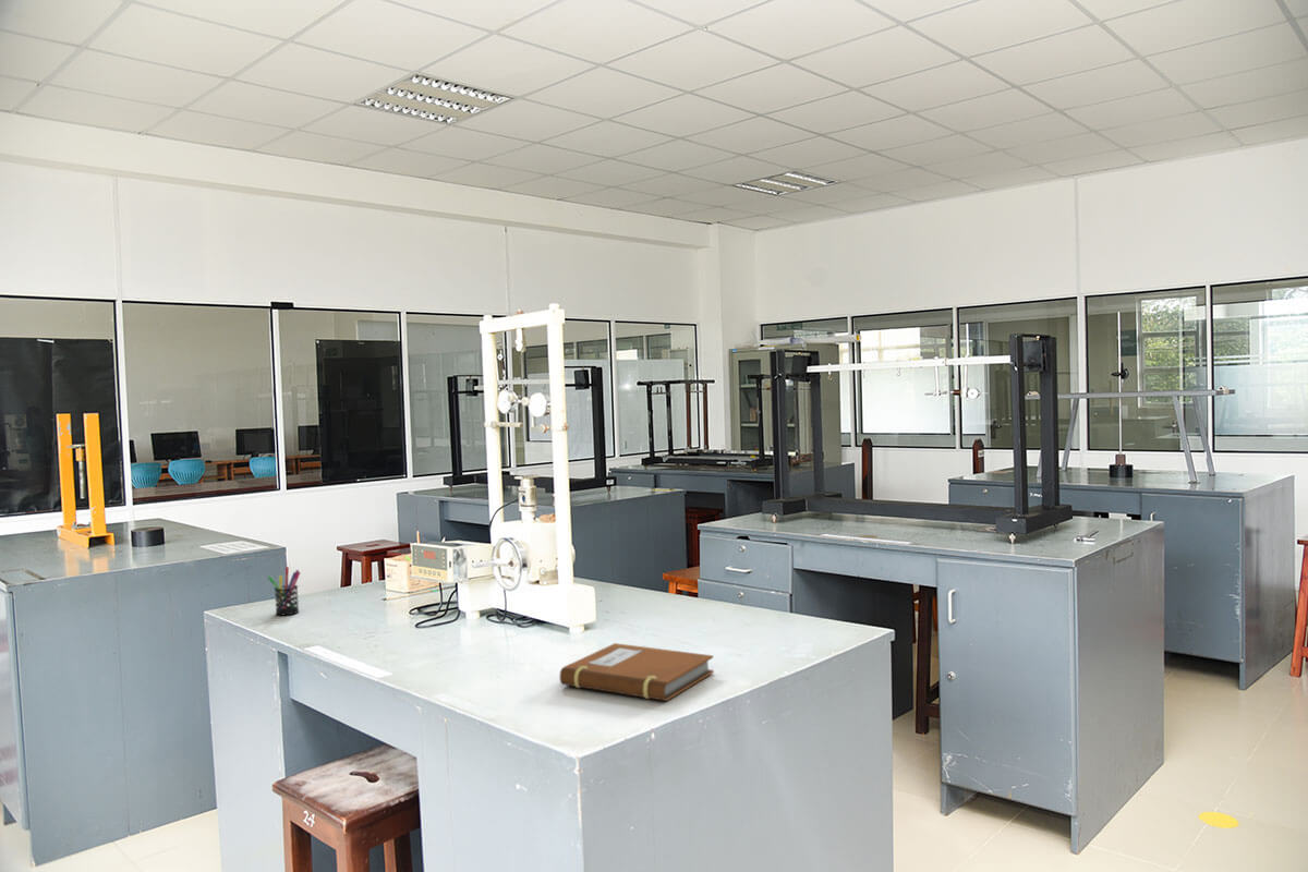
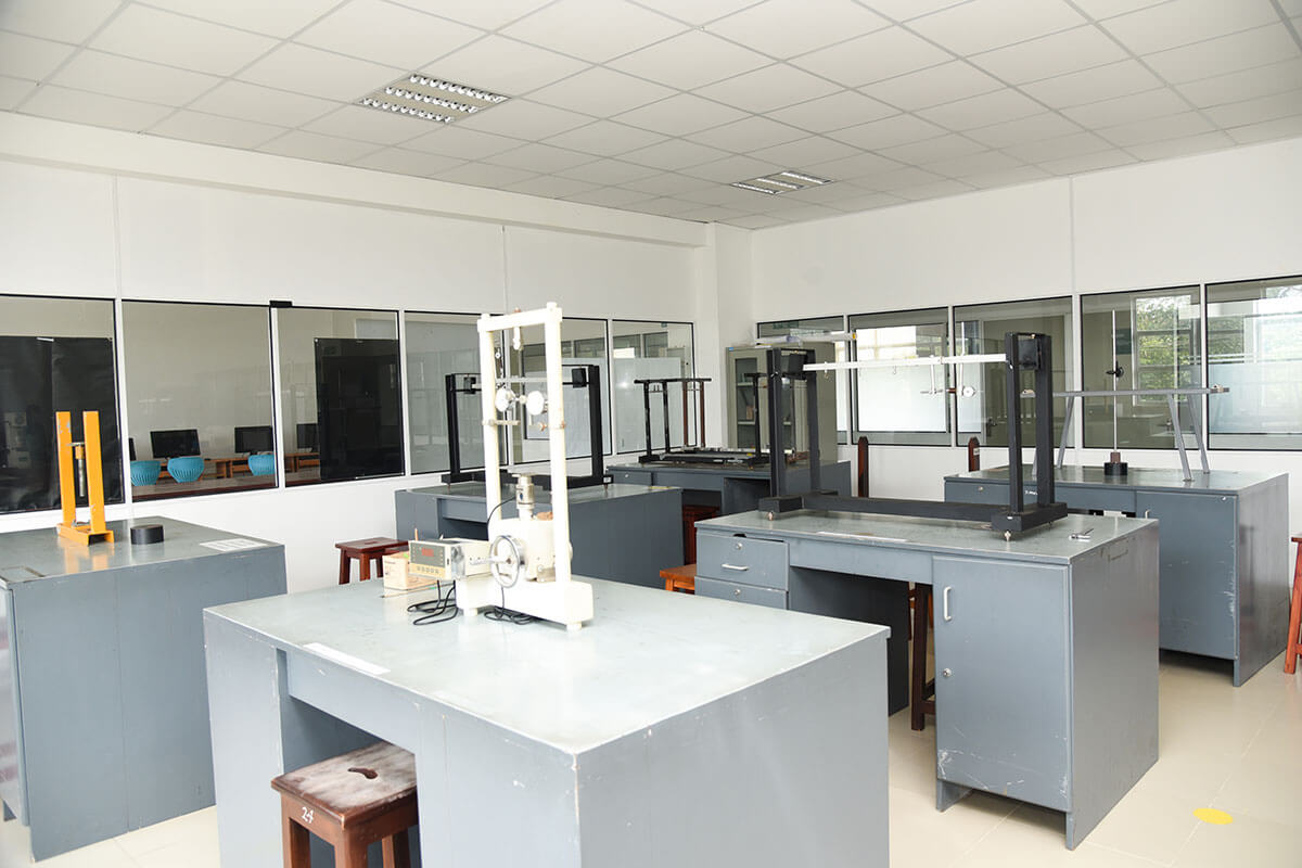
- notebook (634, 670)
- pen holder (283, 590)
